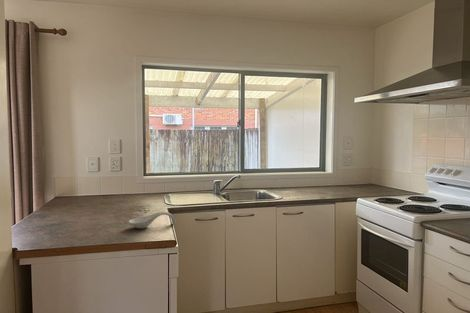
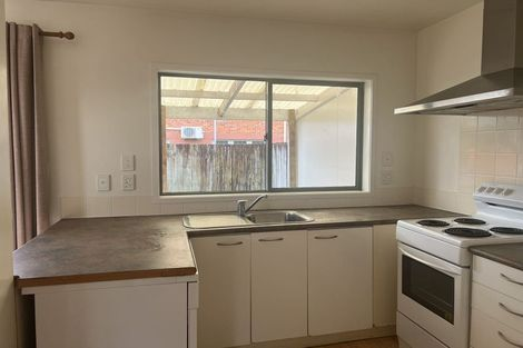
- spoon rest (152, 219)
